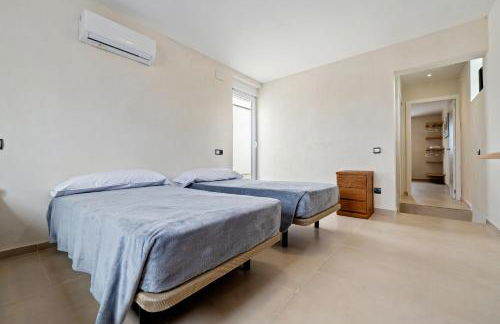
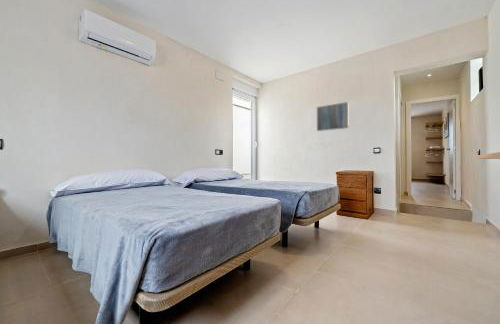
+ wall art (332, 117)
